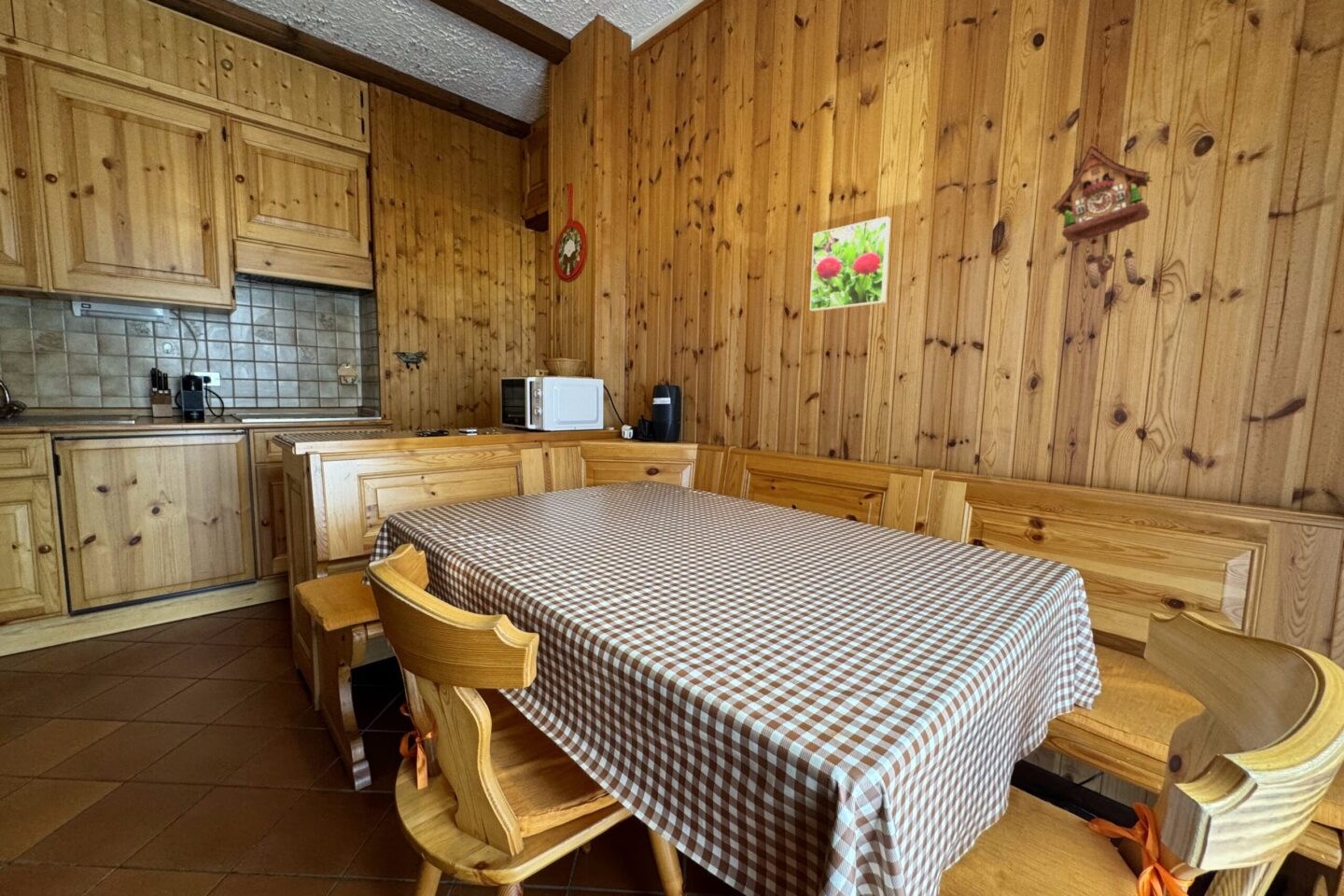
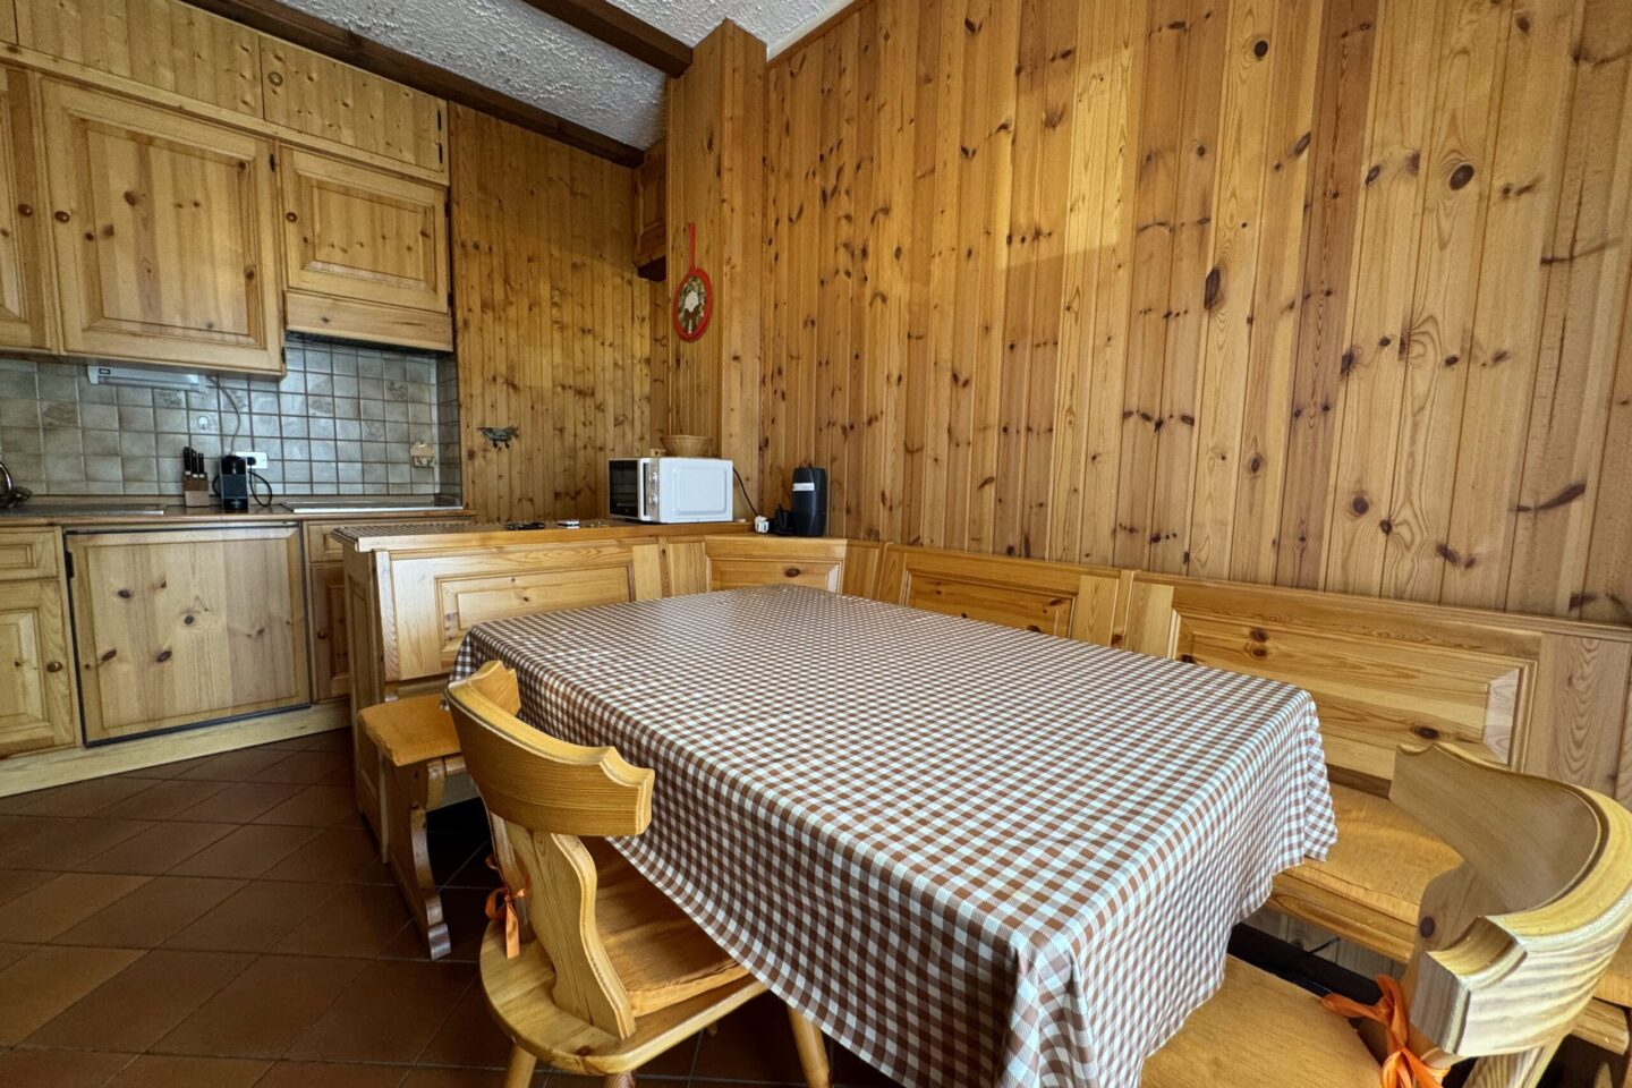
- cuckoo clock (1098, 217)
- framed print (847, 266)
